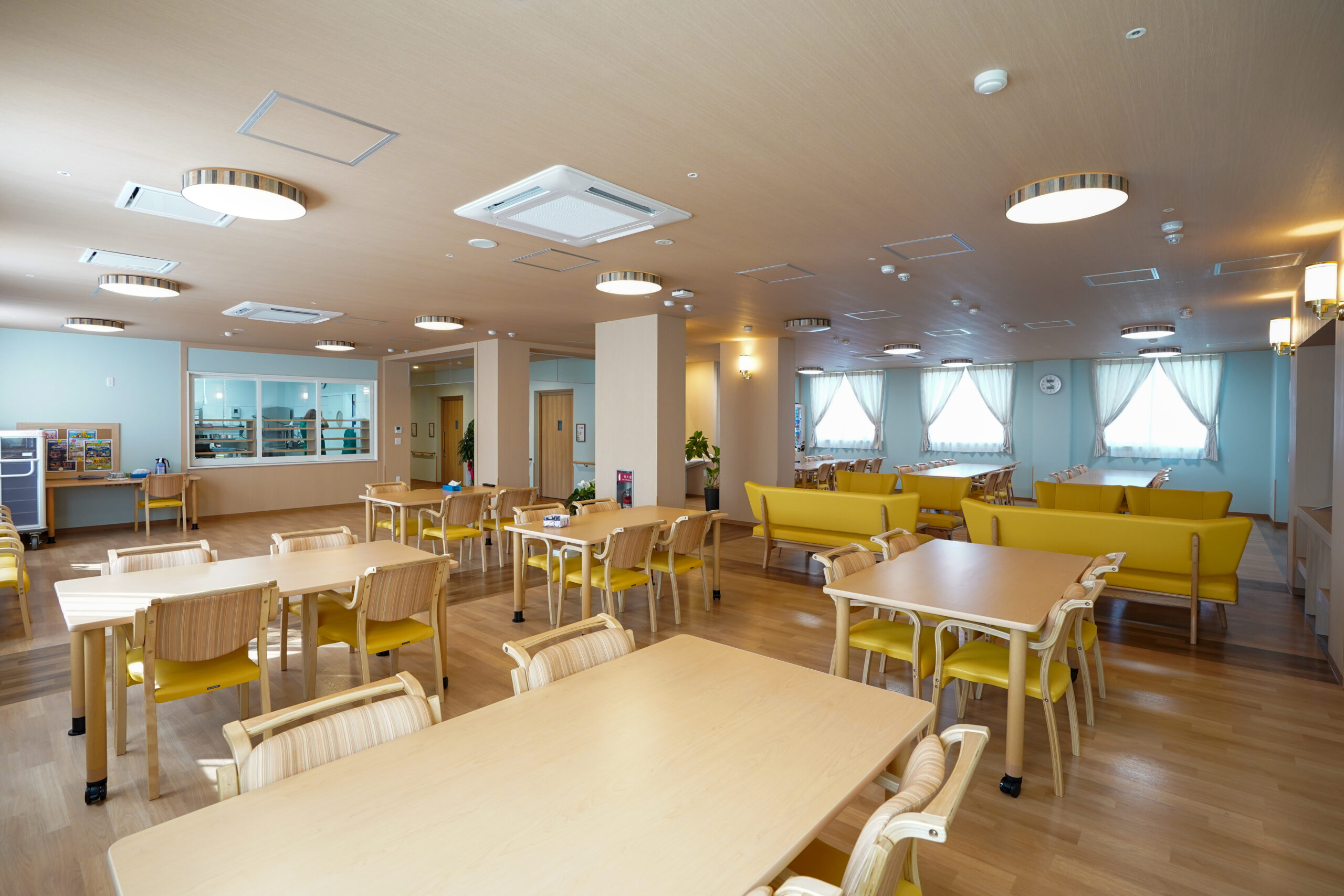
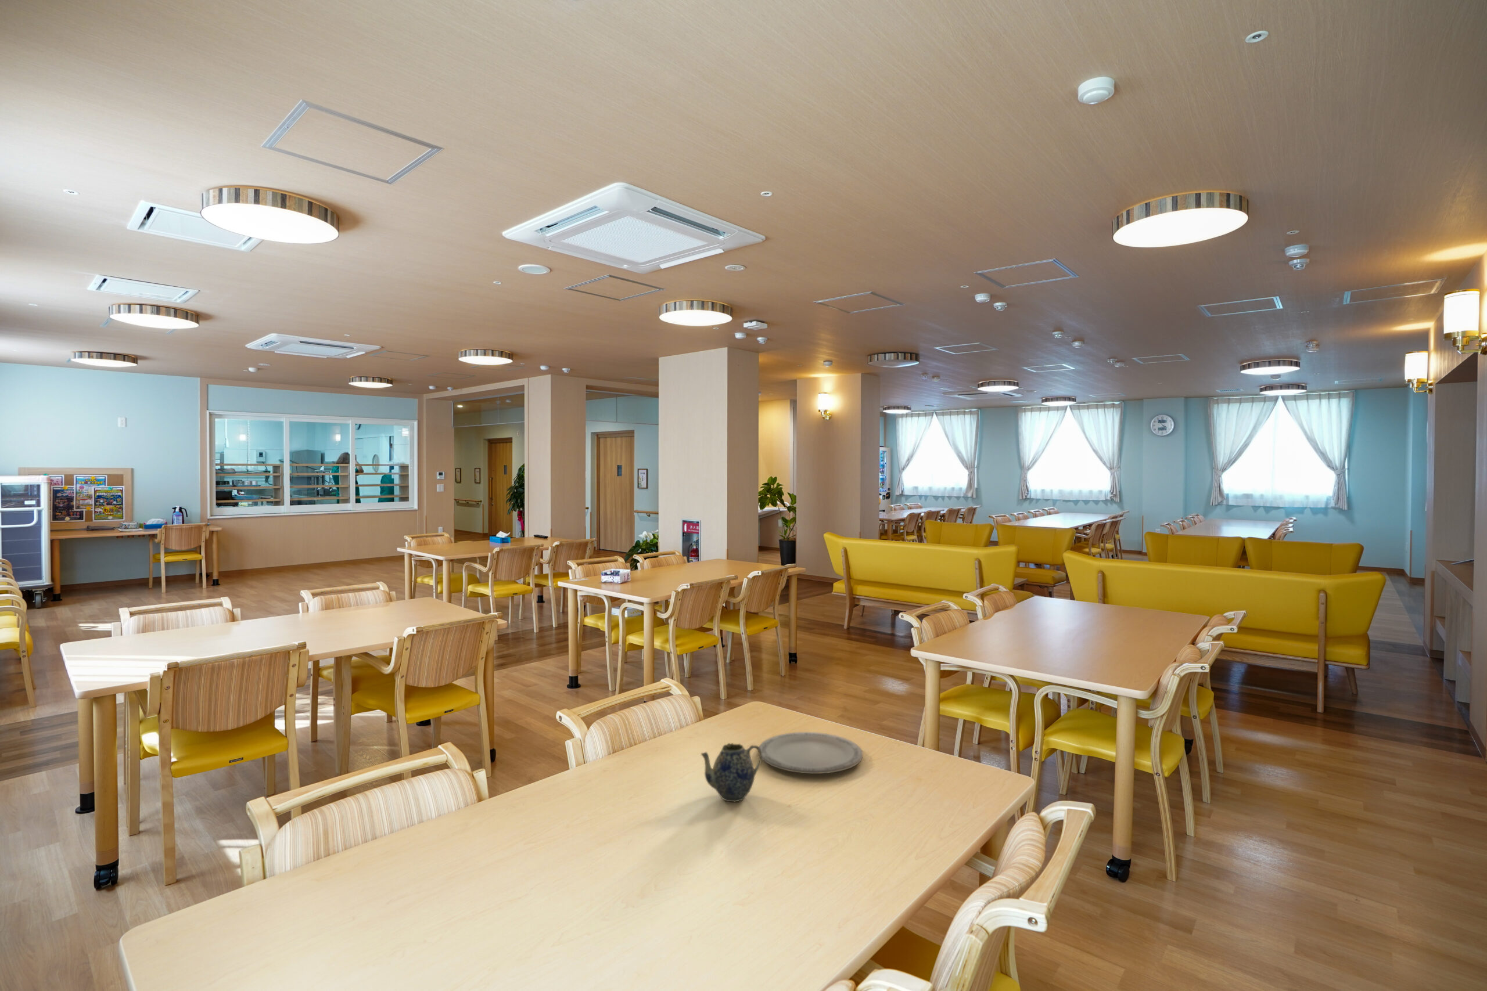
+ plate (810, 753)
+ teapot (731, 770)
